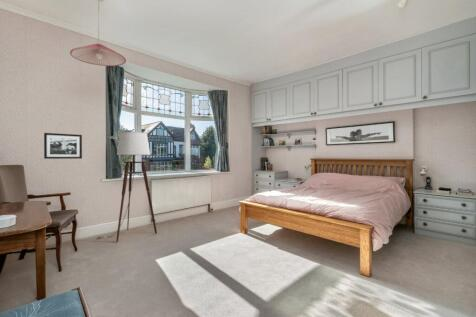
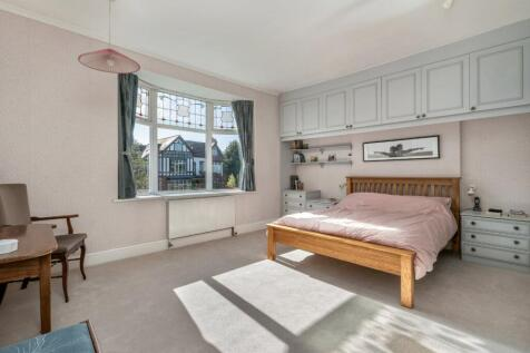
- picture frame (63, 146)
- floor lamp (126, 183)
